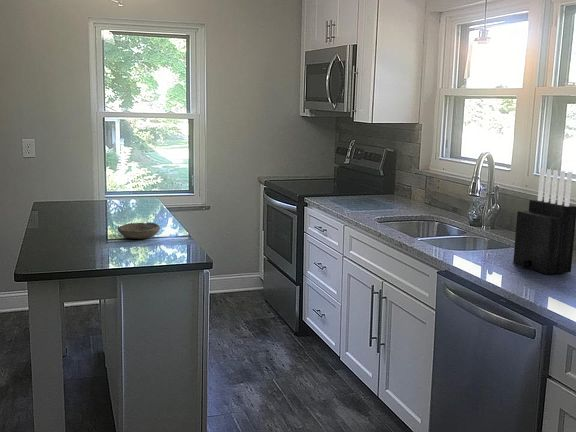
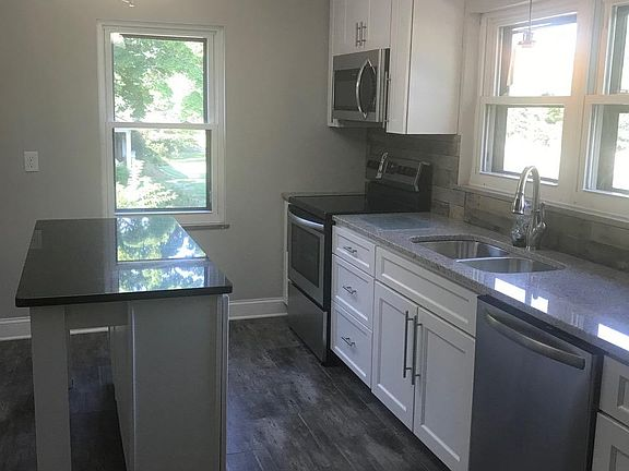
- knife block (542, 219)
- bowl (139, 231)
